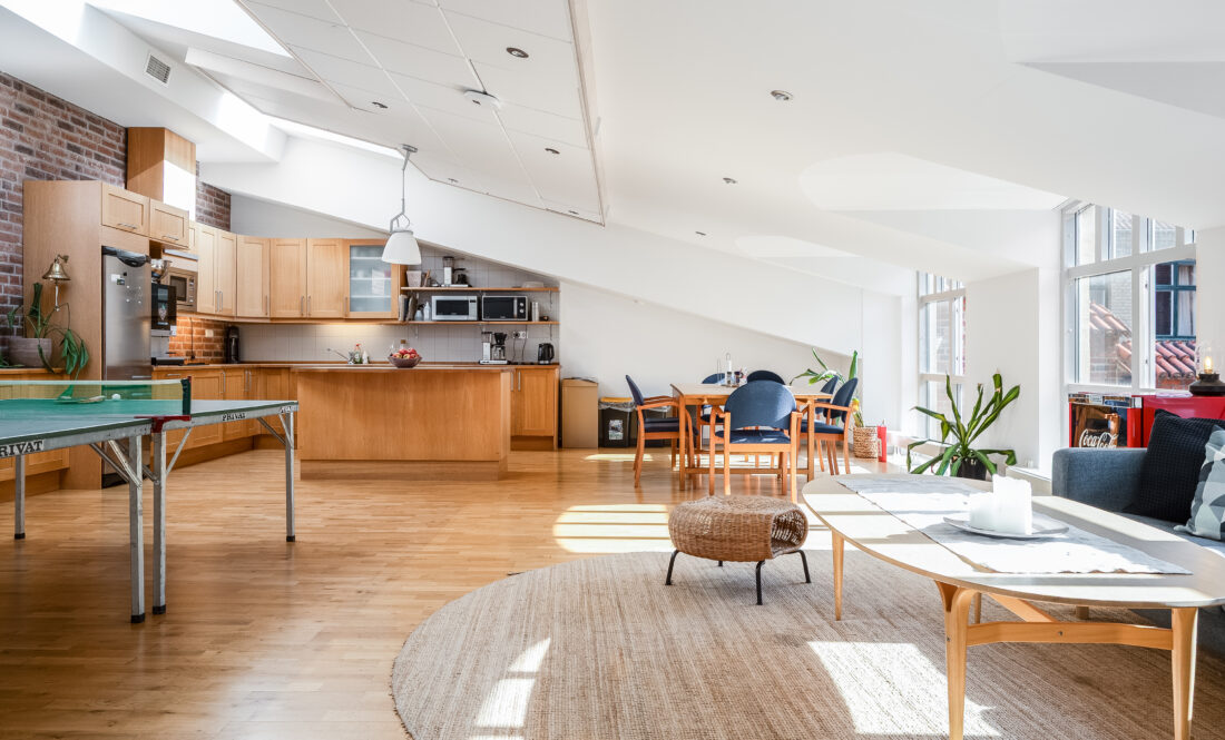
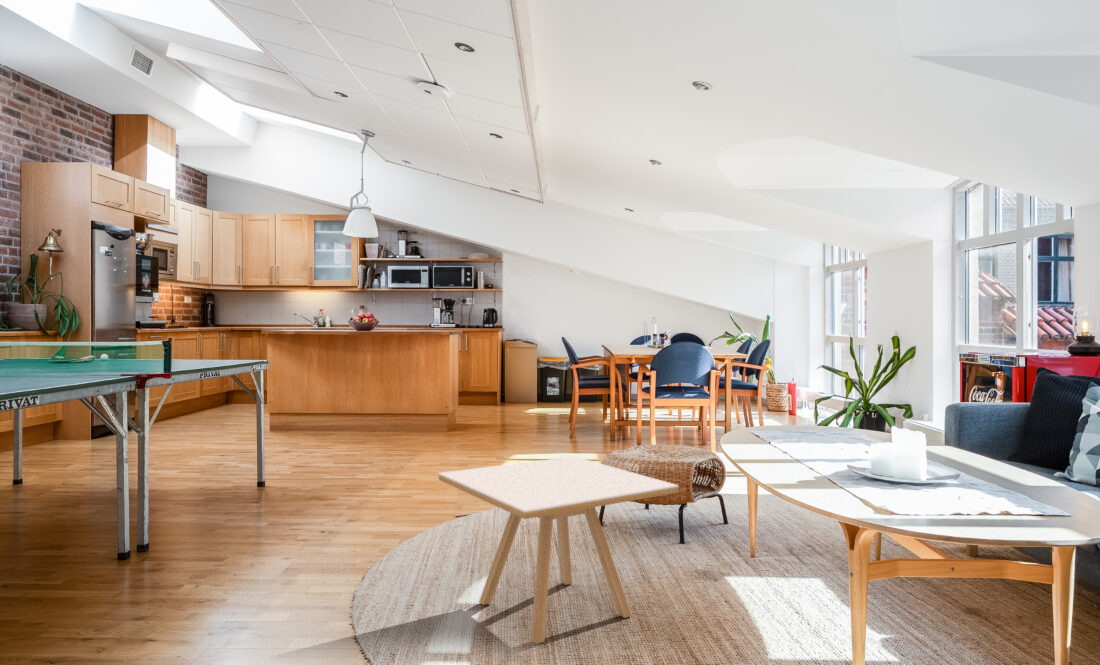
+ side table (550, 544)
